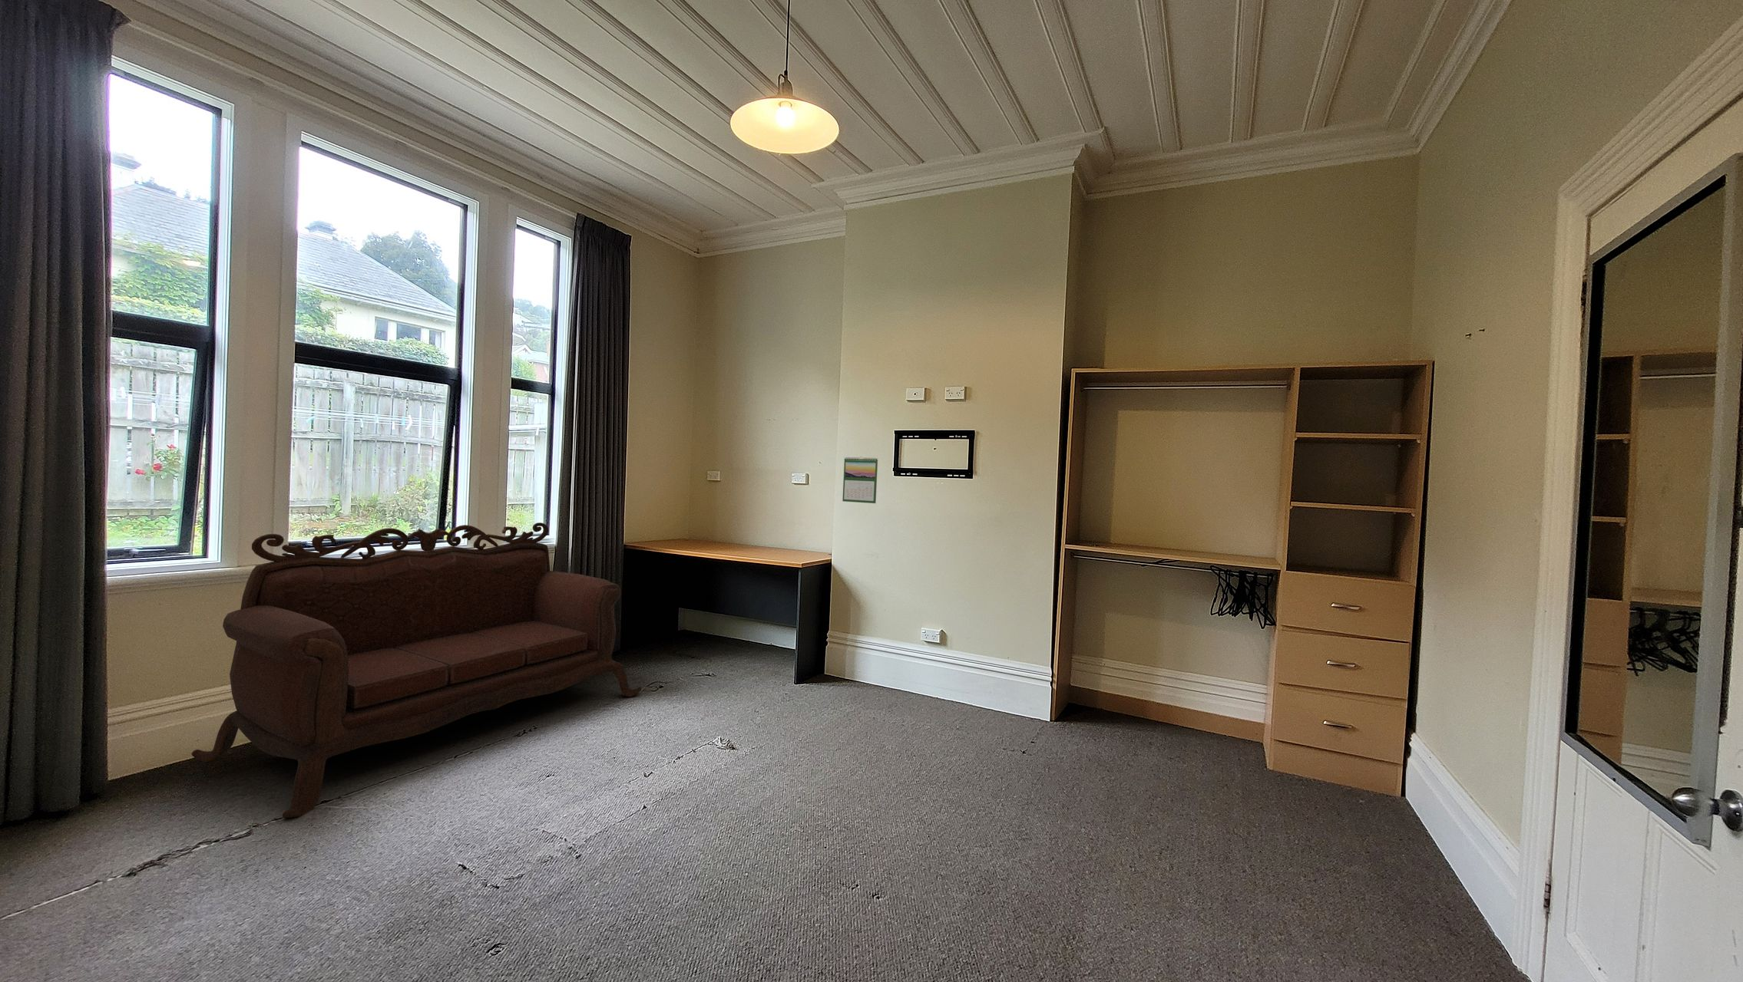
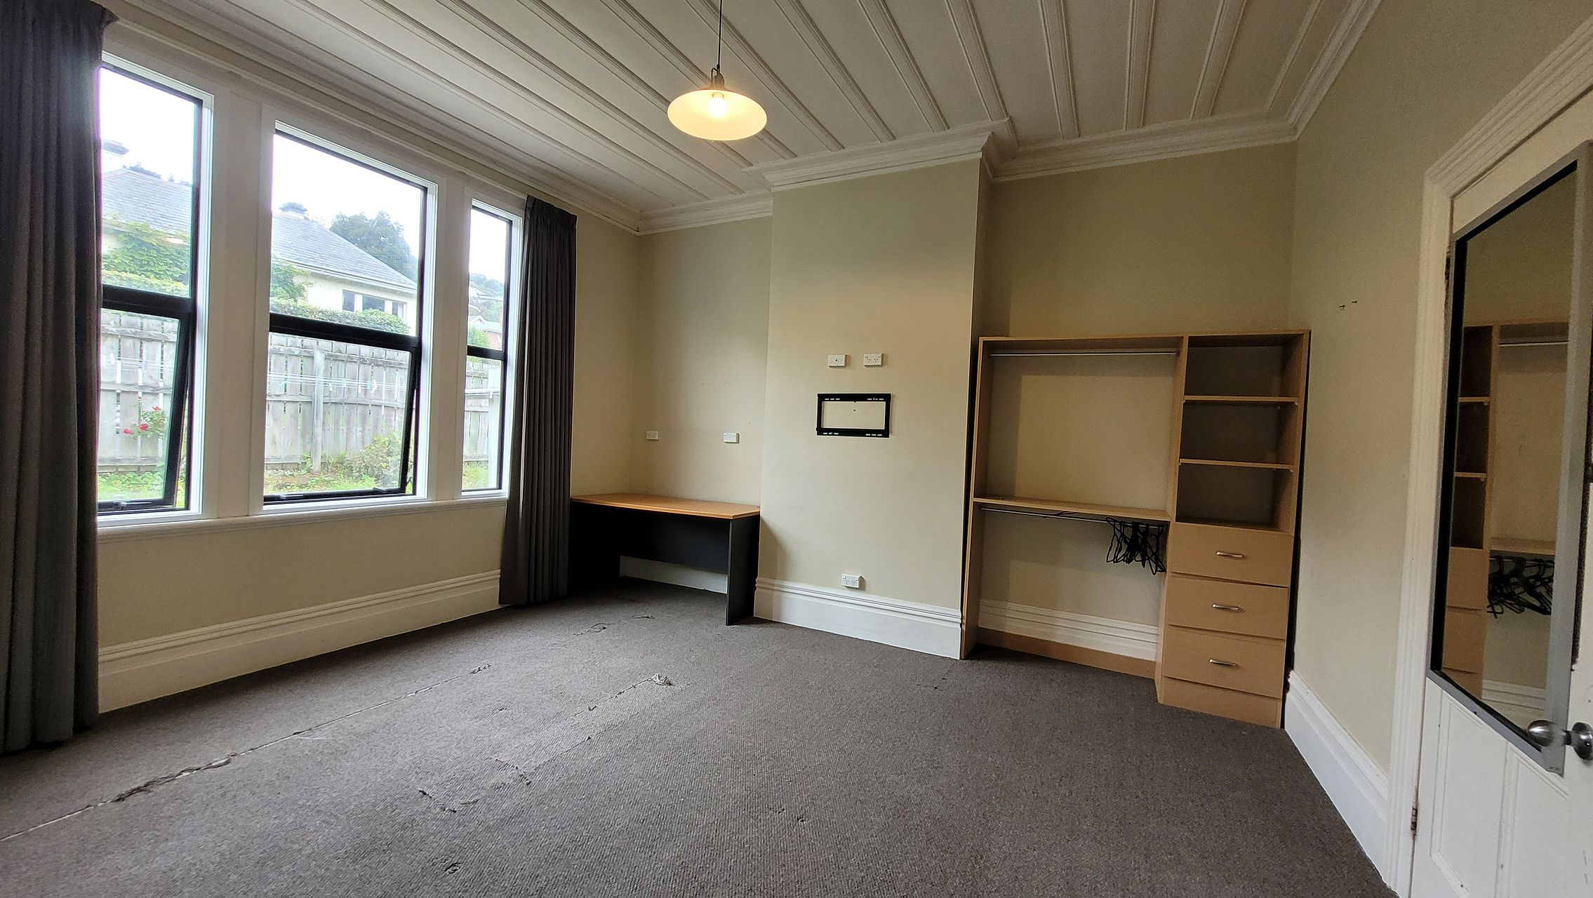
- calendar (860, 480)
- sofa (456, 626)
